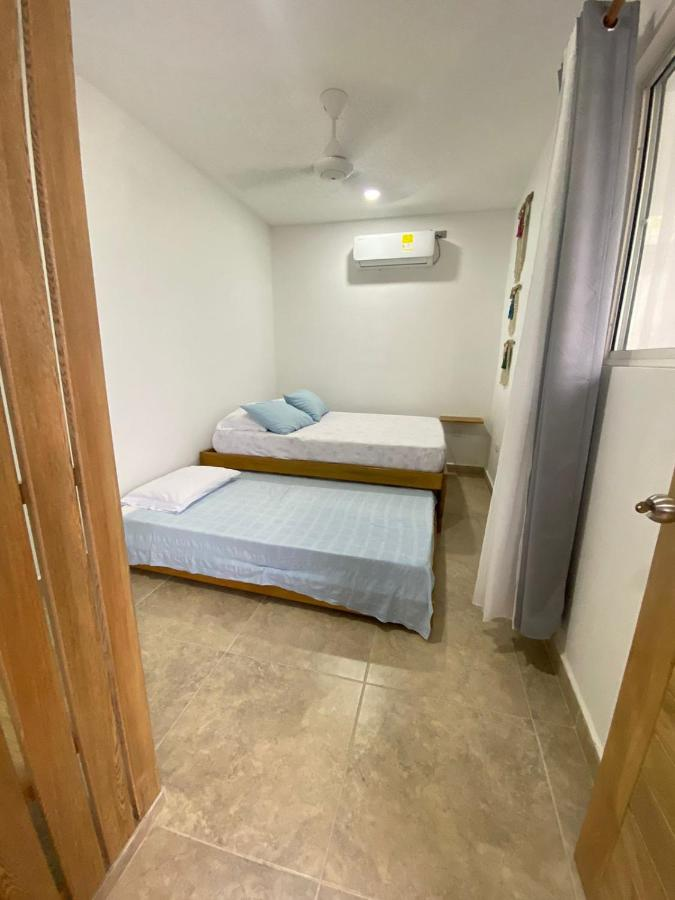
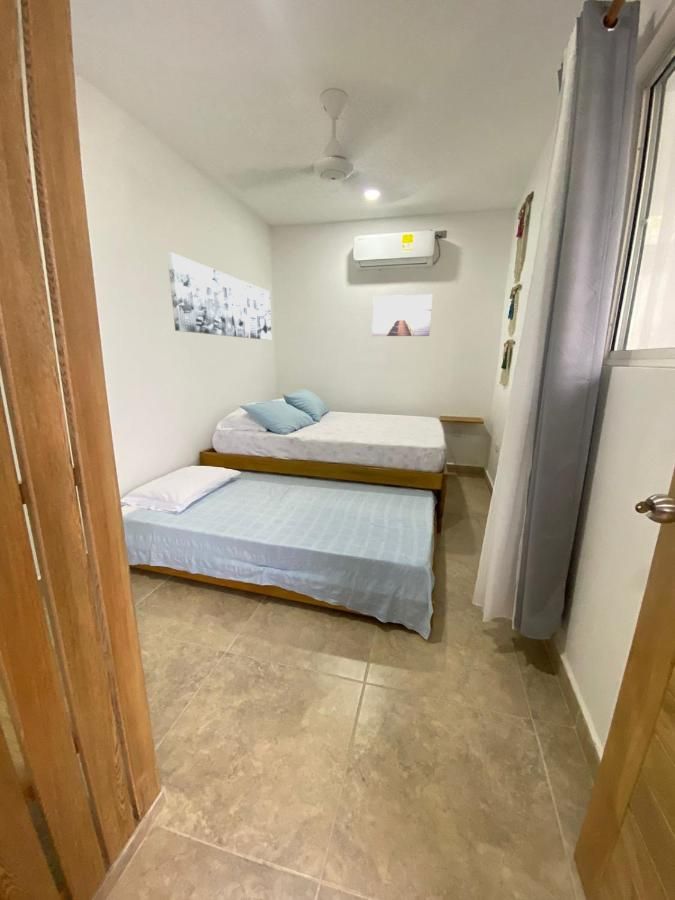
+ wall art (401, 316)
+ wall art (232, 307)
